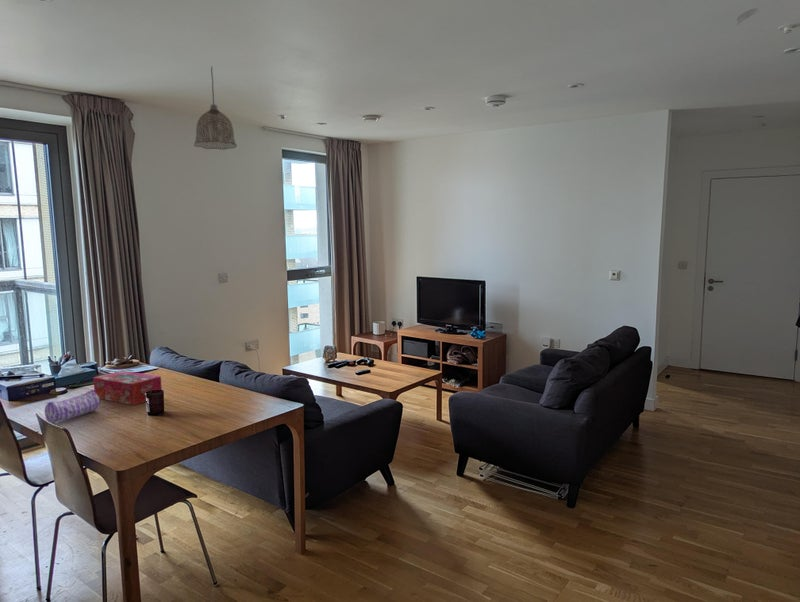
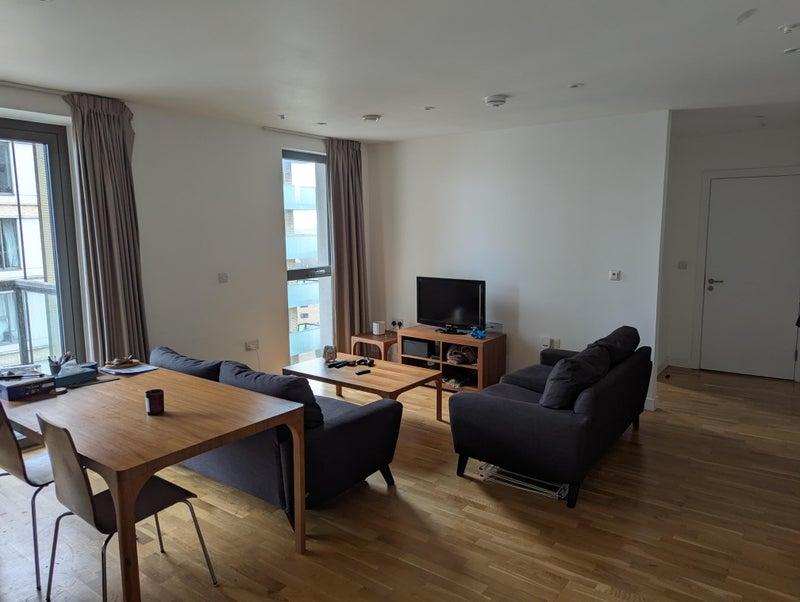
- pencil case (73, 406)
- pendant lamp (213, 106)
- tissue box (127, 387)
